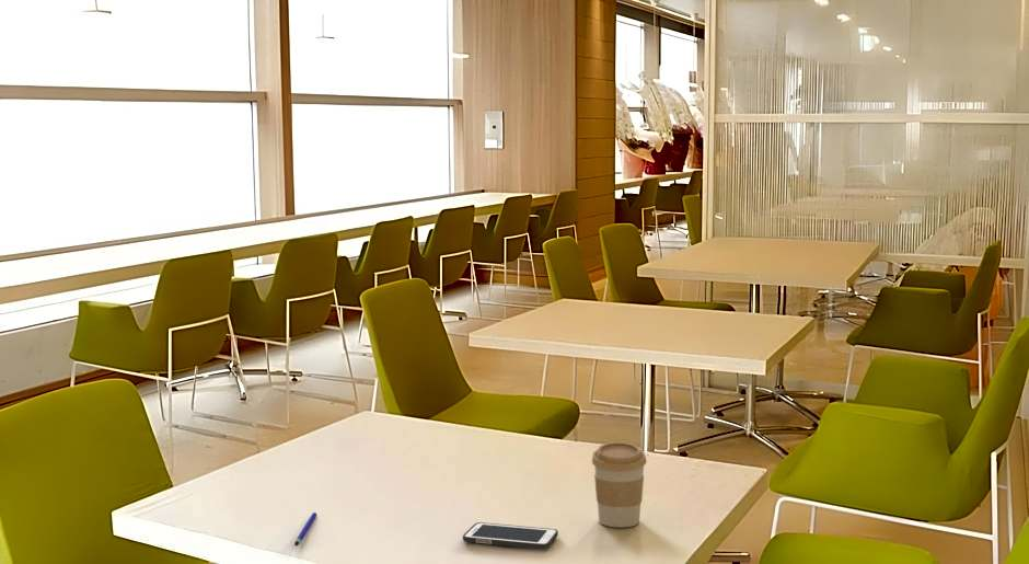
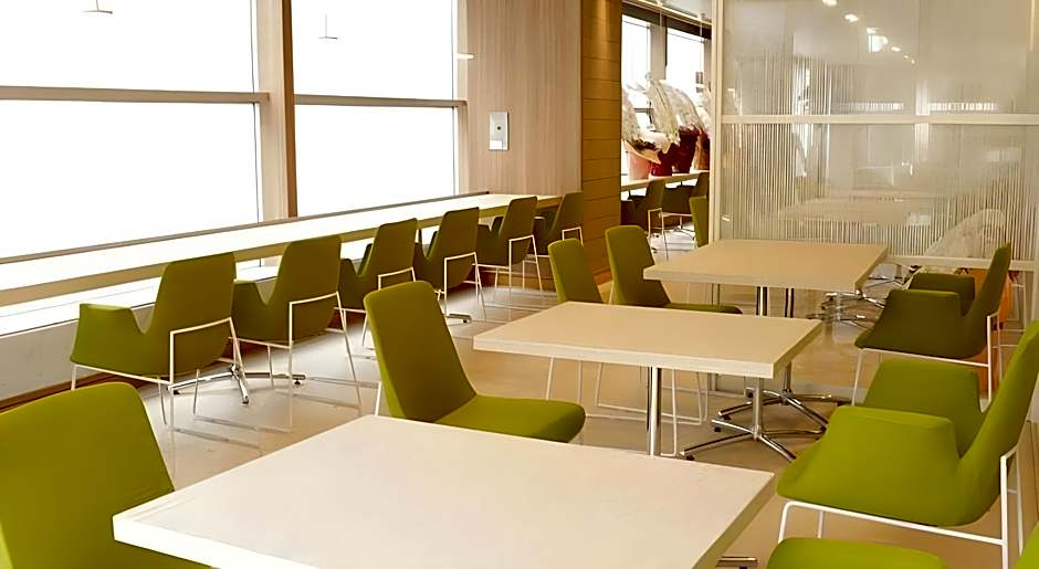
- cell phone (510, 536)
- pen (305, 528)
- coffee cup (618, 484)
